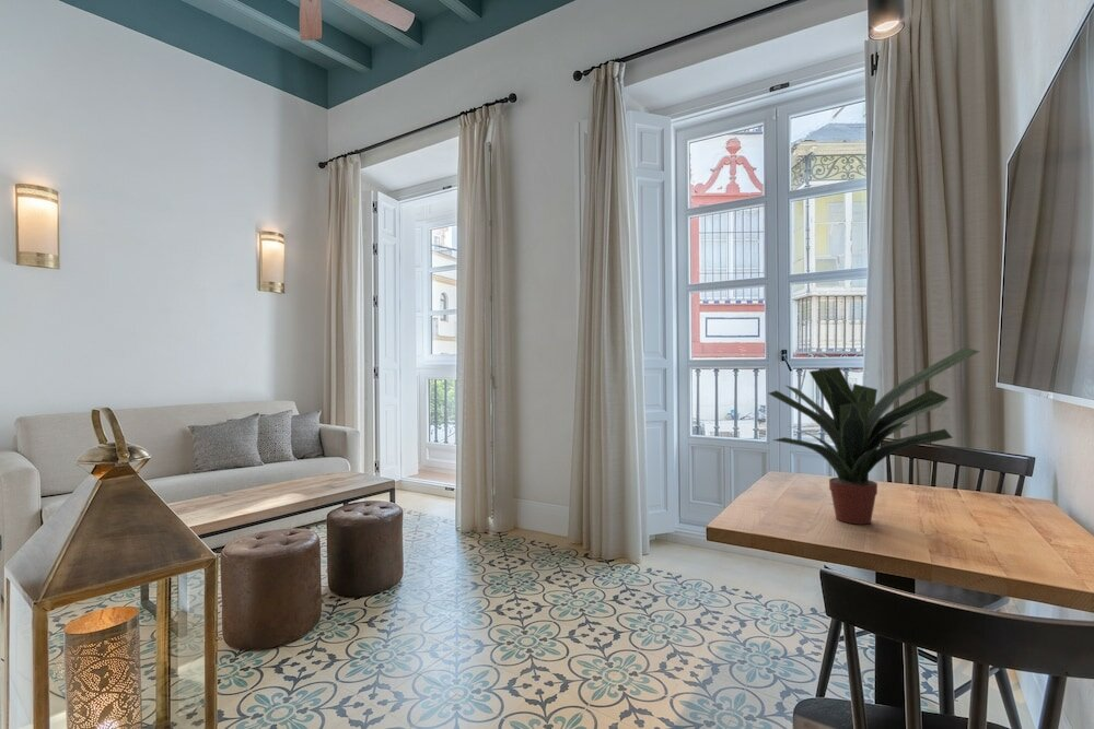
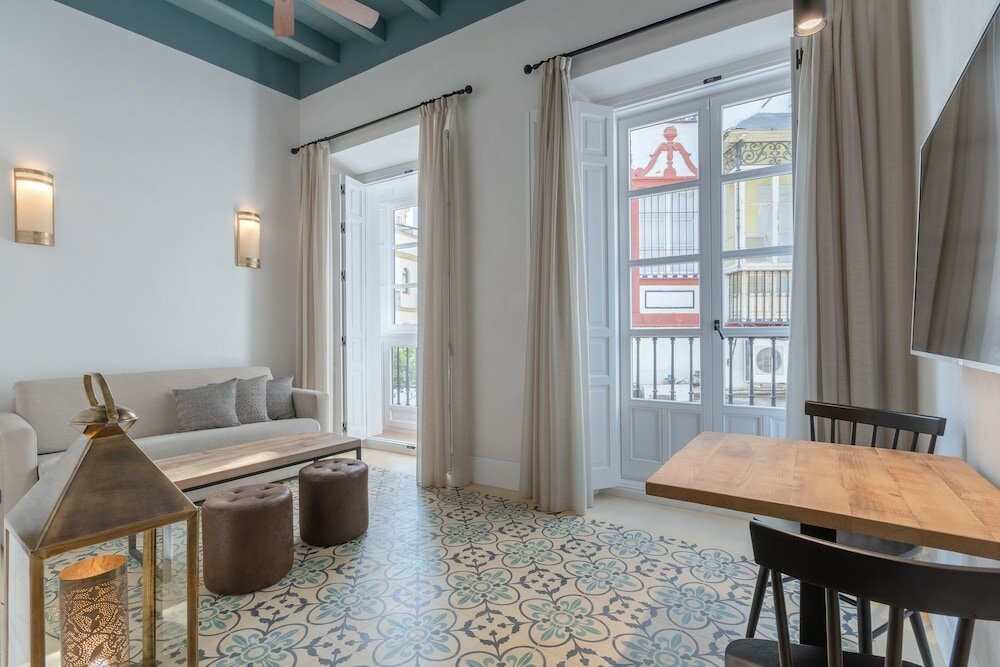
- potted plant (865, 435)
